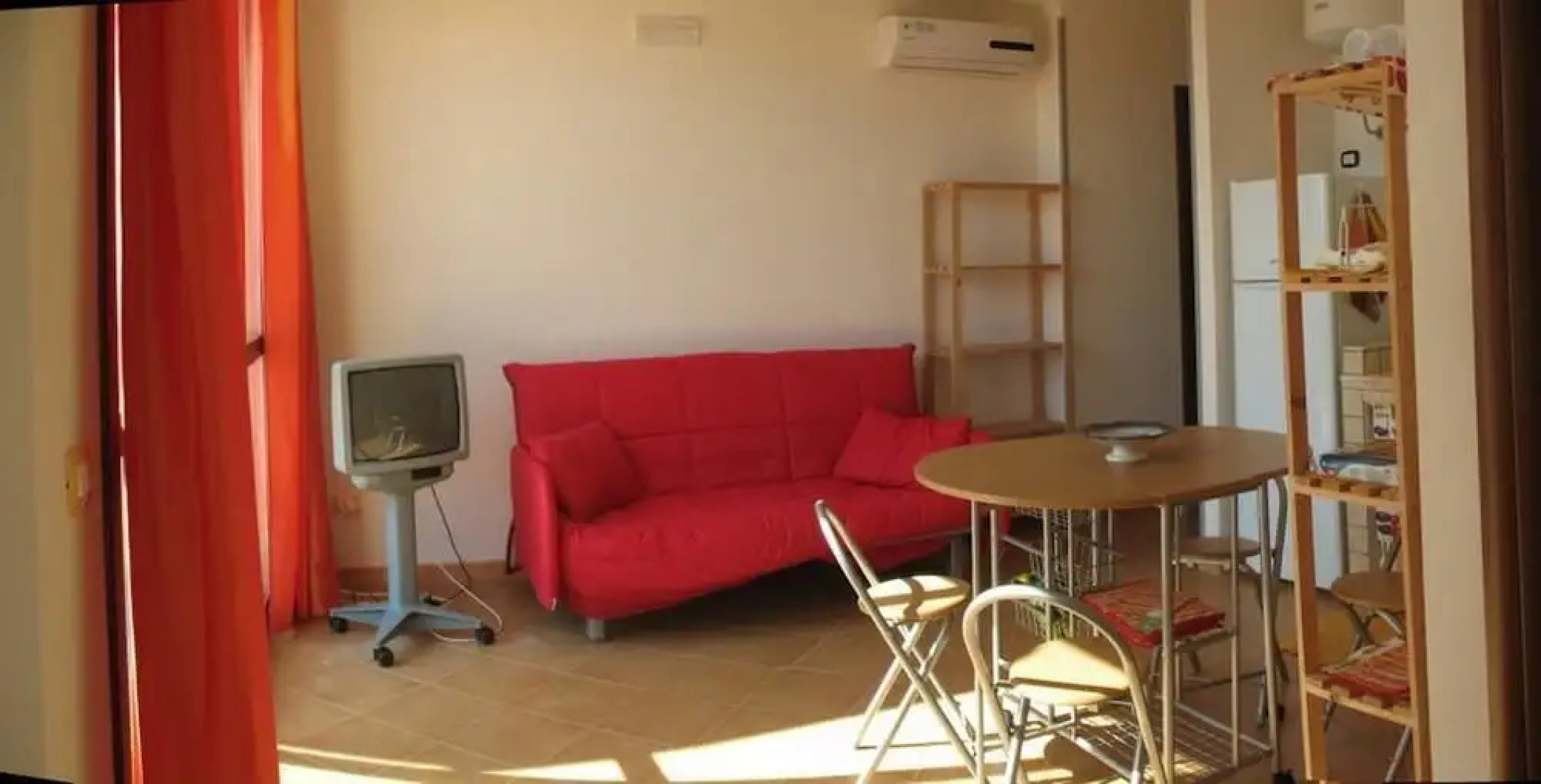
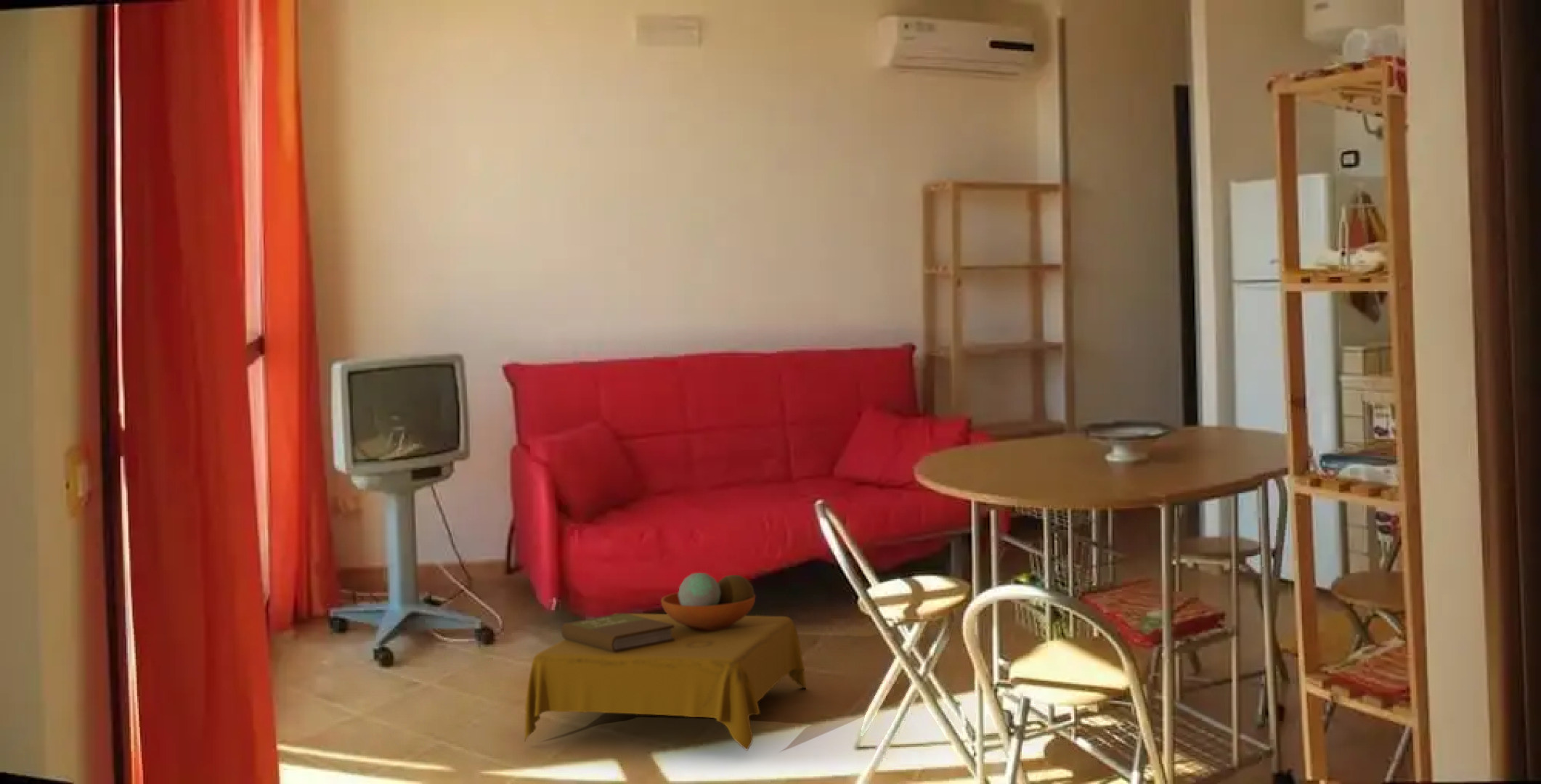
+ side table (669, 643)
